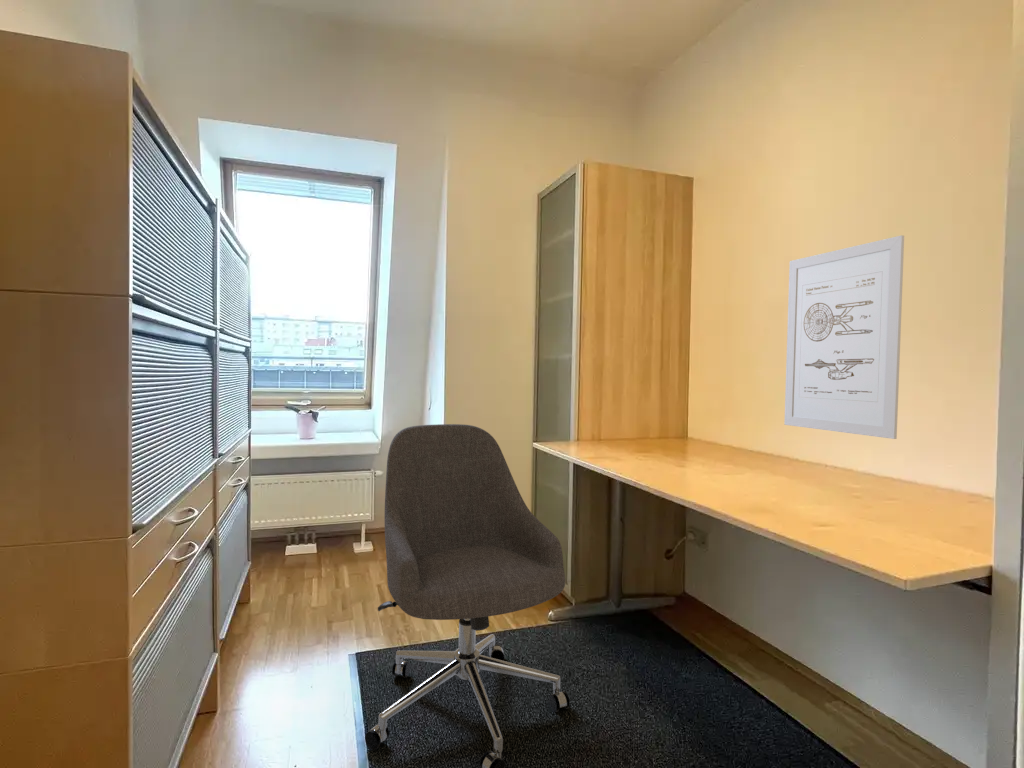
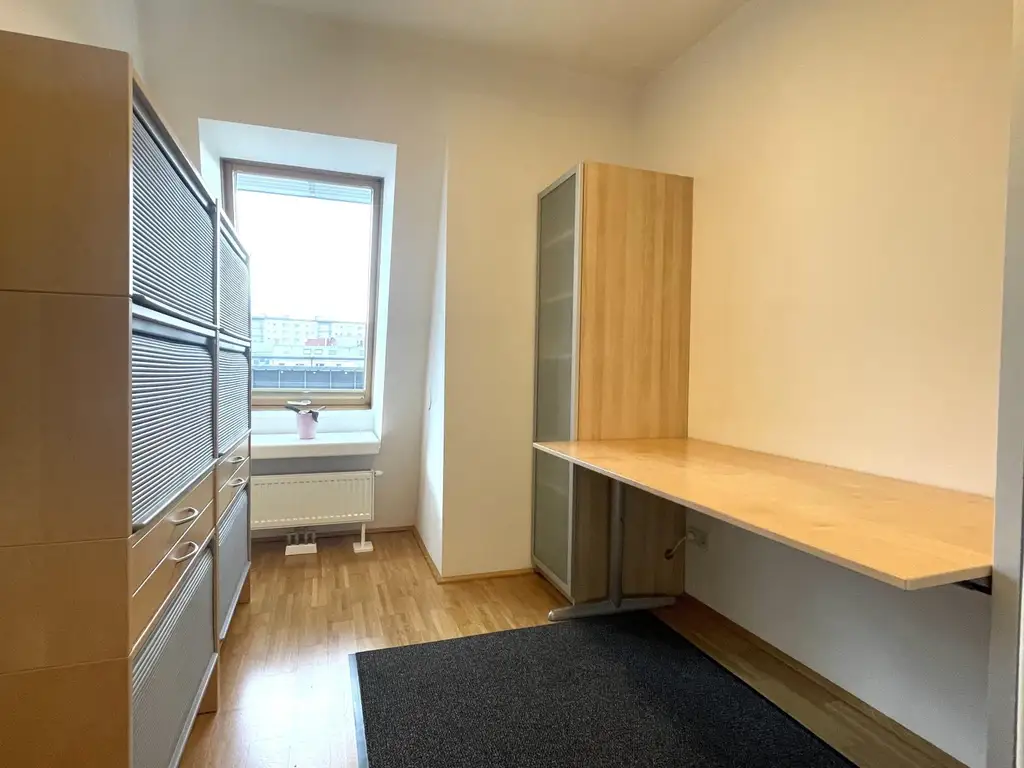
- chair (462, 572)
- wall art (837, 340)
